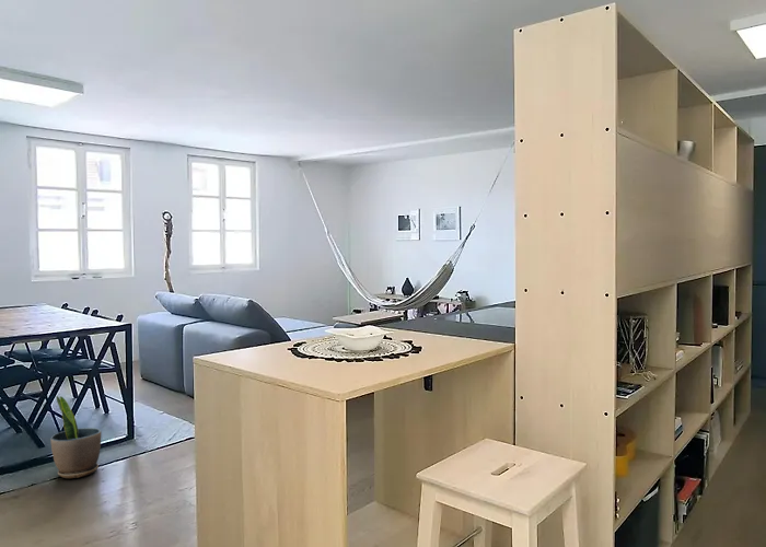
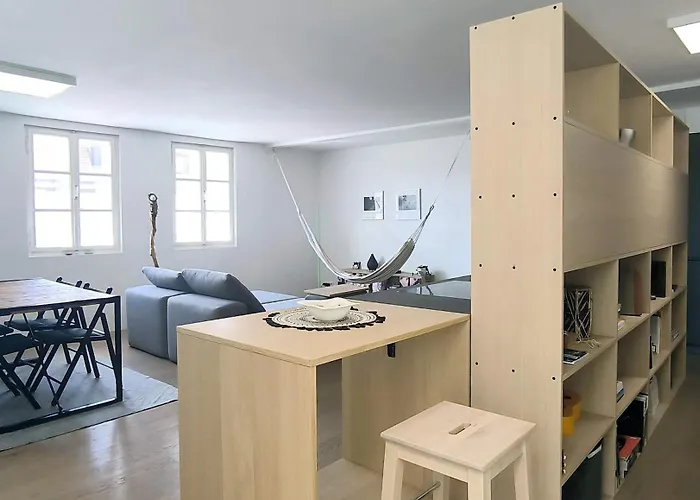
- potted plant (76, 431)
